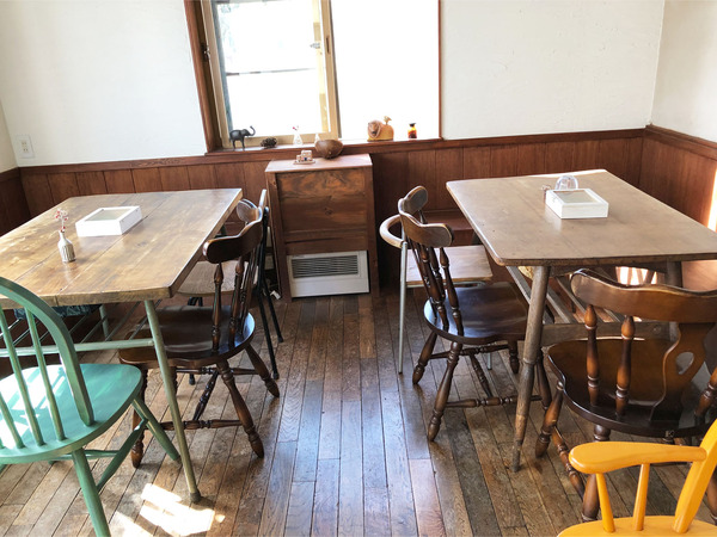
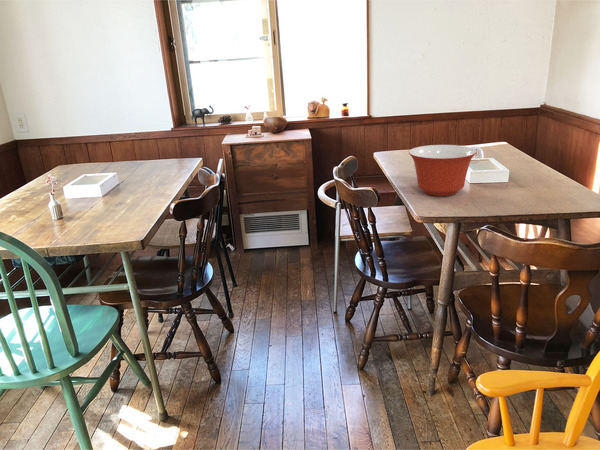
+ mixing bowl (441, 171)
